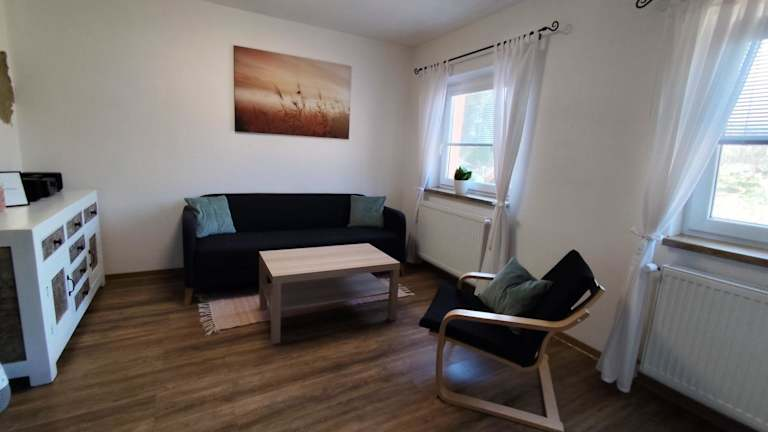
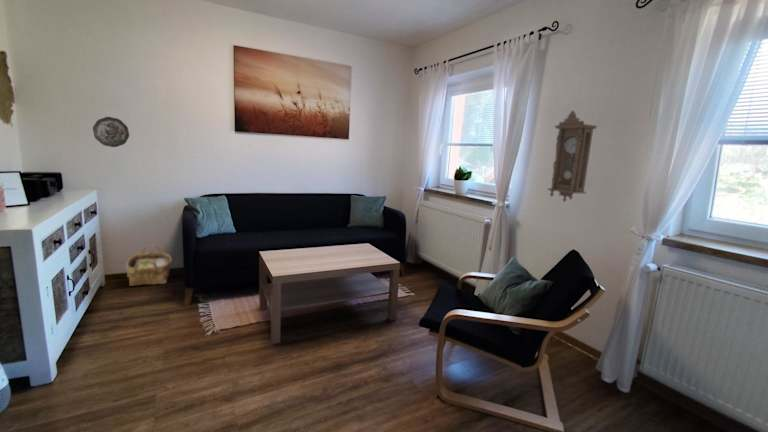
+ decorative plate (111, 132)
+ woven basket (149, 265)
+ pendulum clock (571, 157)
